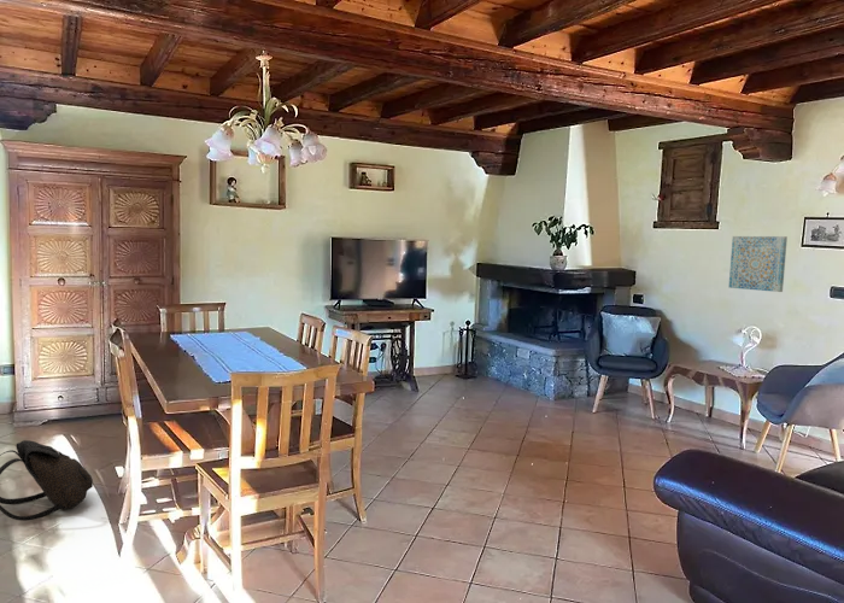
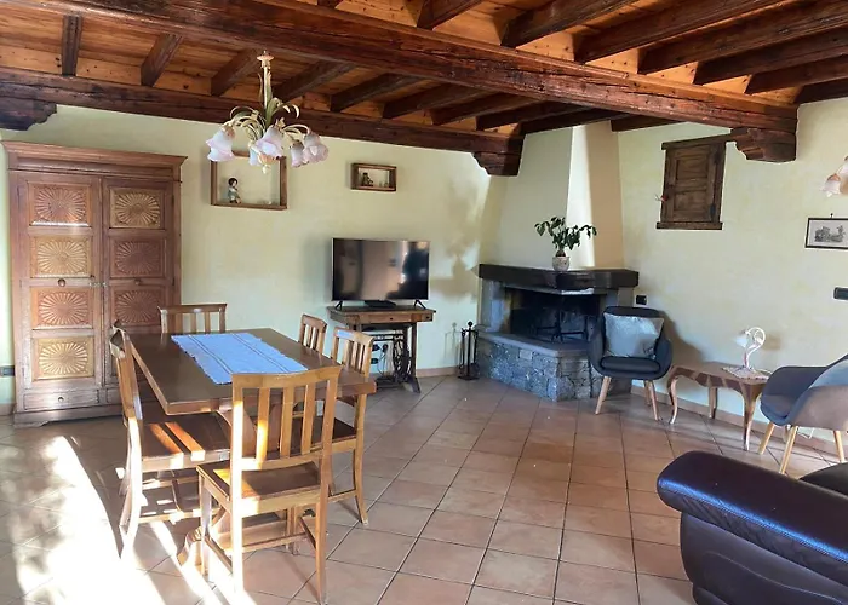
- backpack (40, 473)
- wall art (756, 263)
